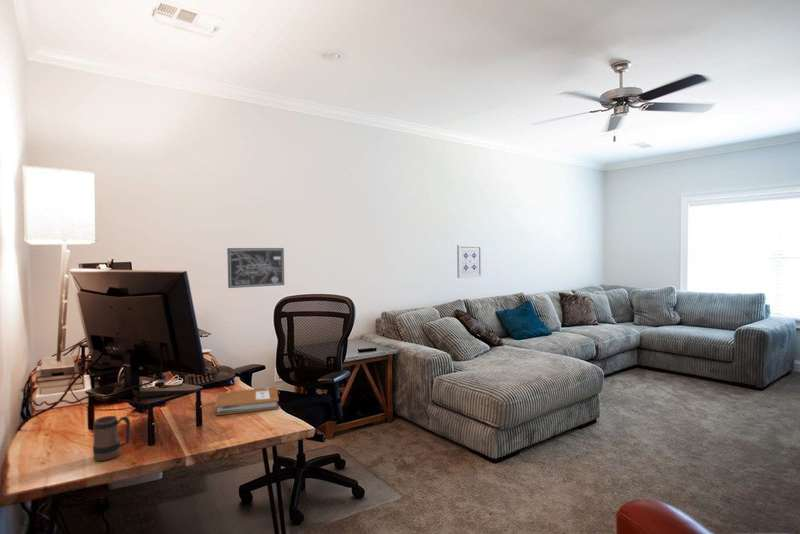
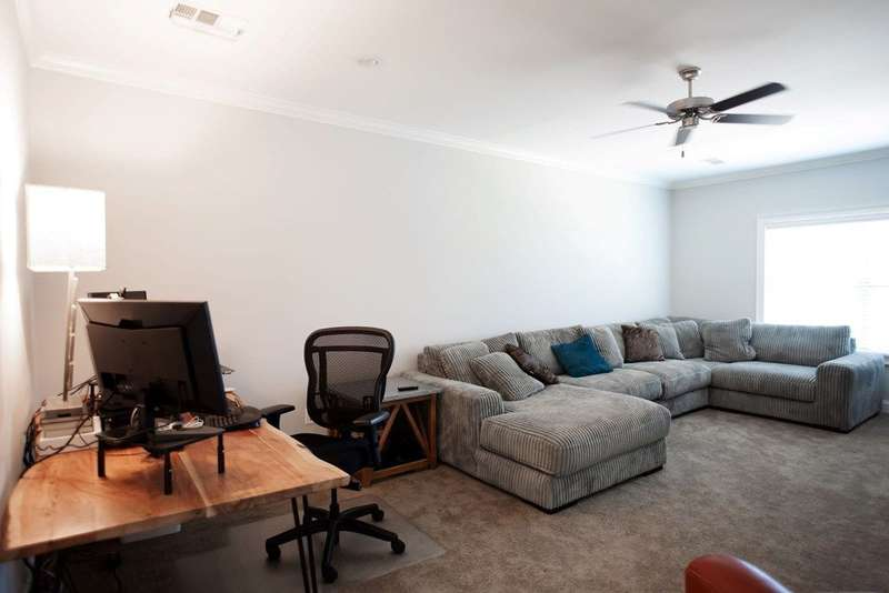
- mug (111, 436)
- notebook (249, 399)
- wall art (256, 267)
- wall art (469, 261)
